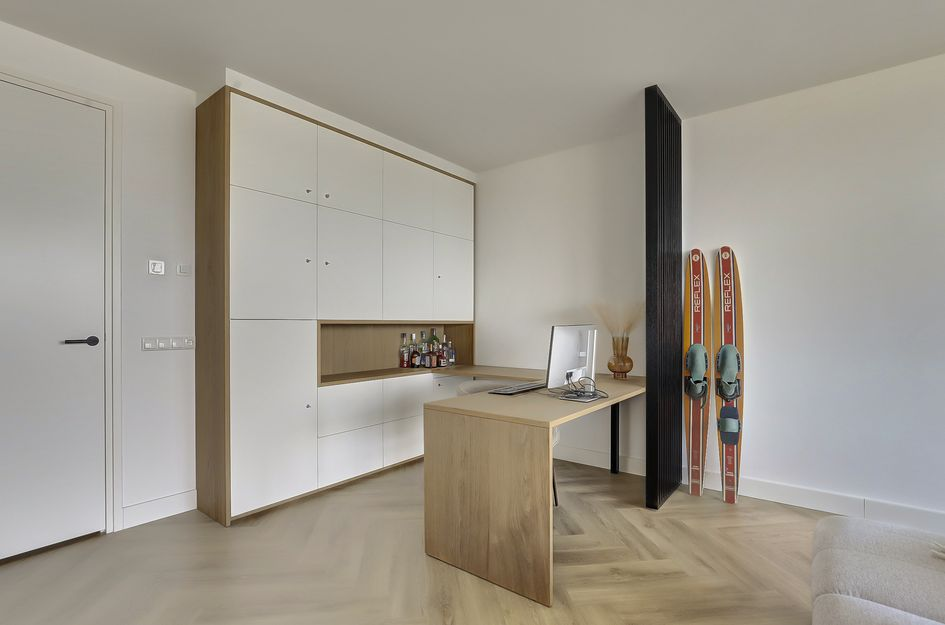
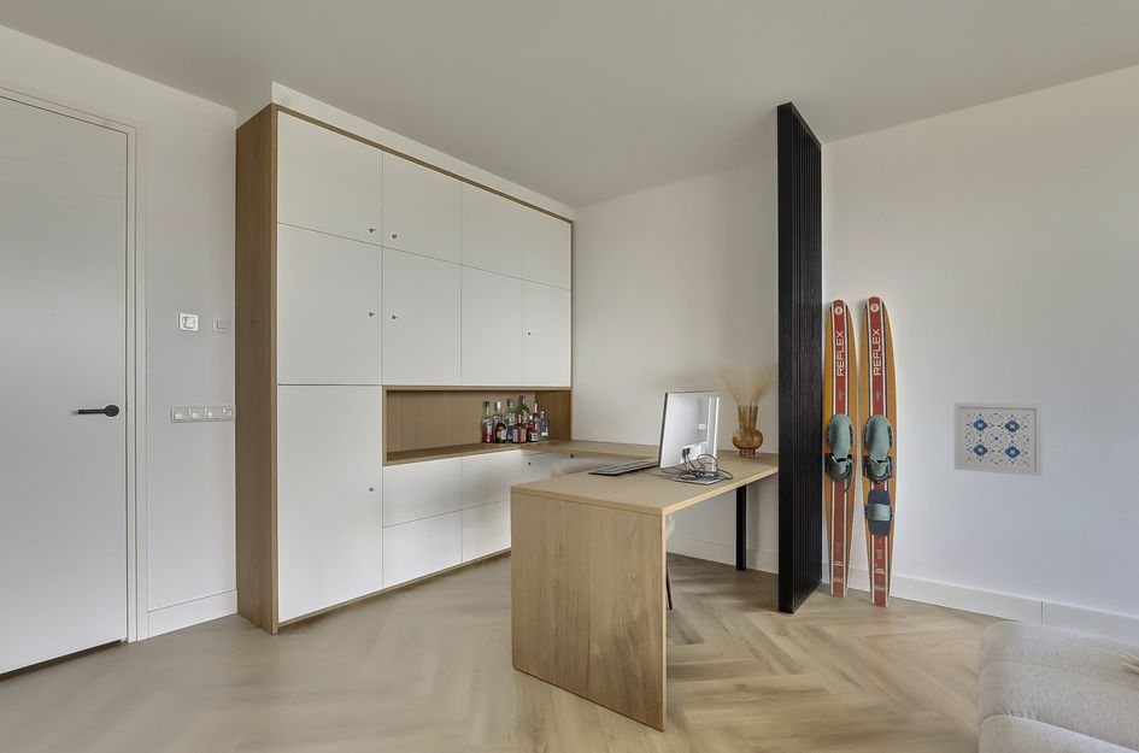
+ wall art (996, 437)
